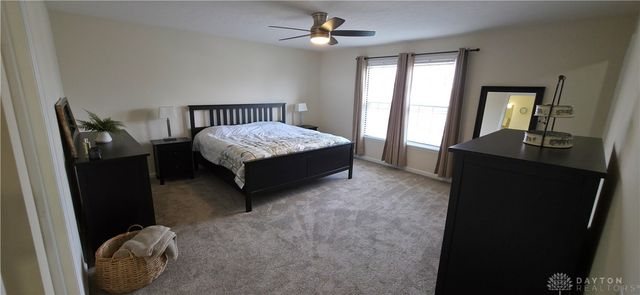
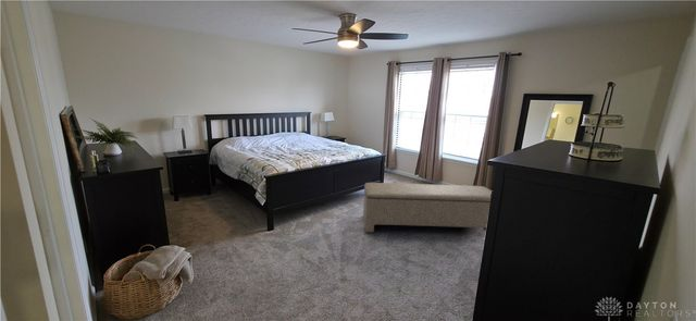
+ bench (428, 207)
